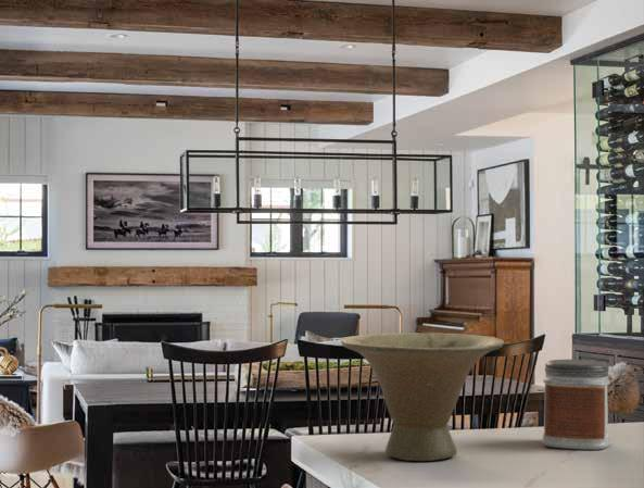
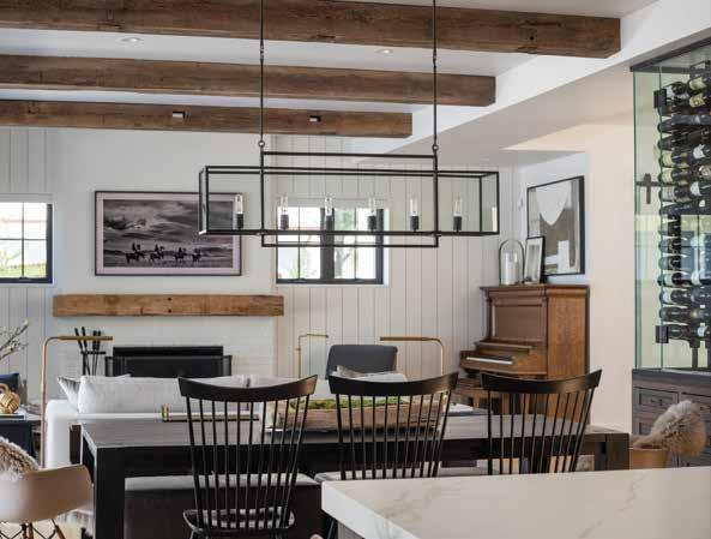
- jar (576, 402)
- bowl (421, 397)
